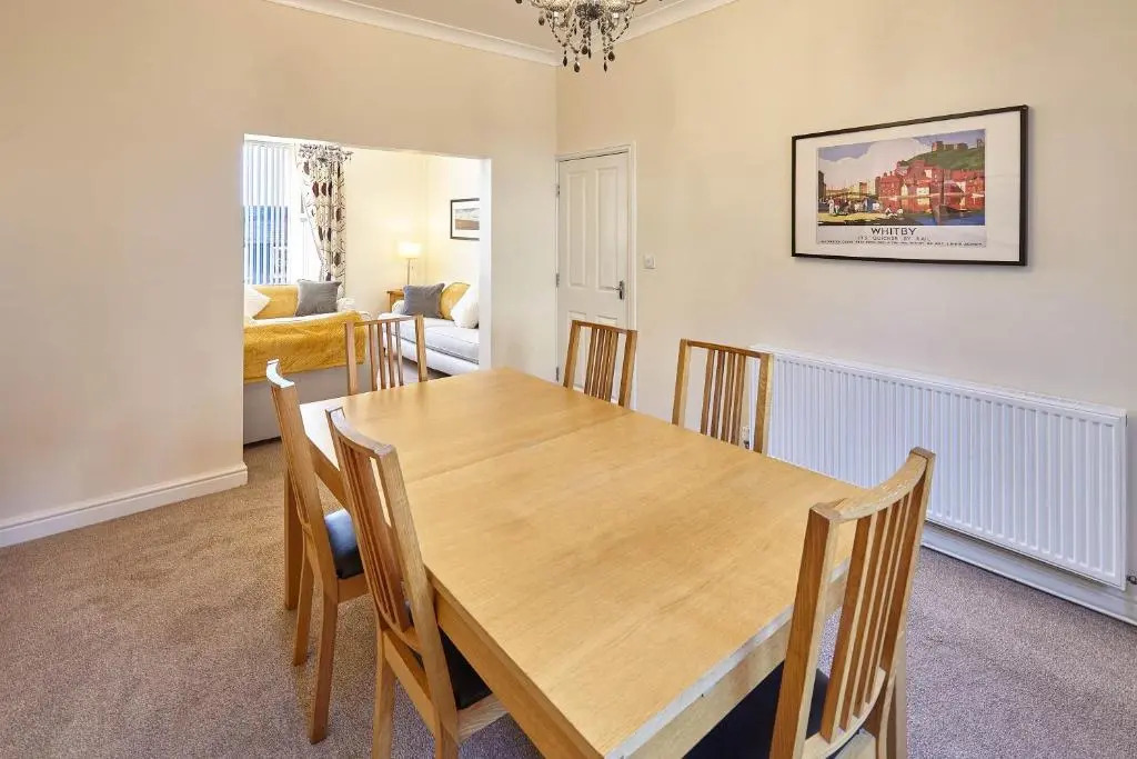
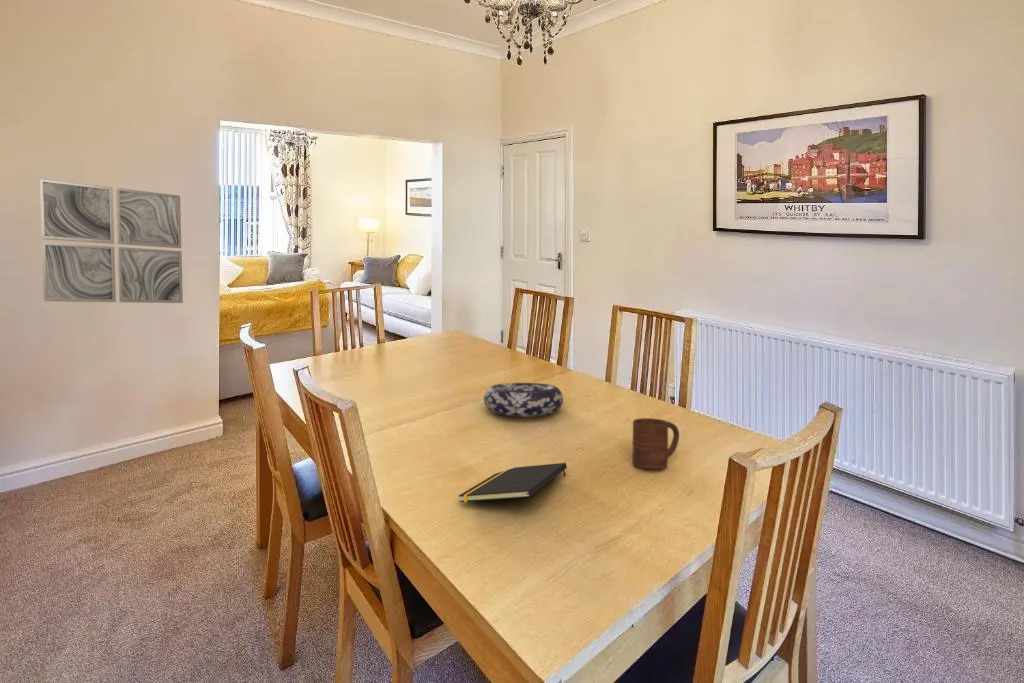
+ decorative bowl (523, 399)
+ wall art (113, 243)
+ notepad (515, 481)
+ cup (653, 442)
